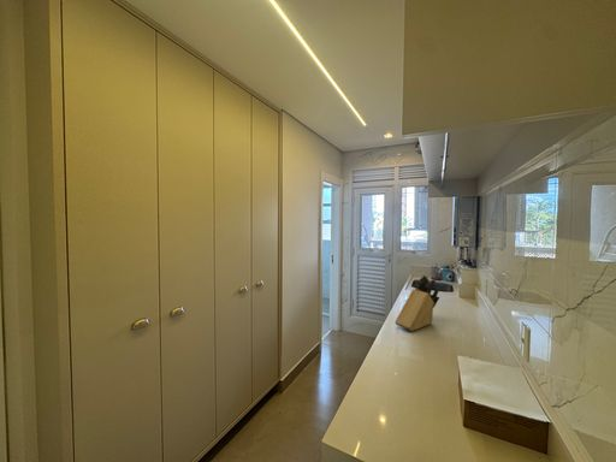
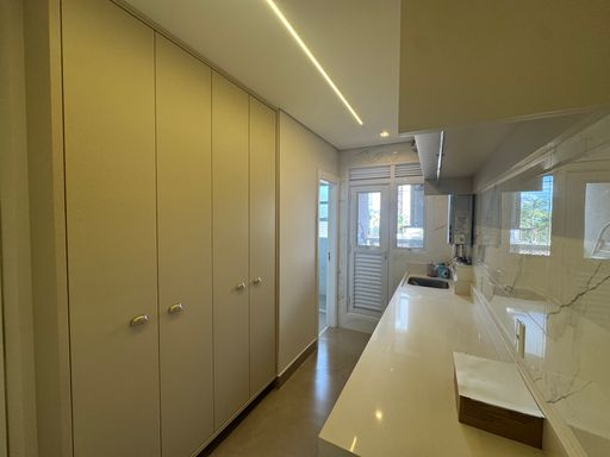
- knife block (419, 300)
